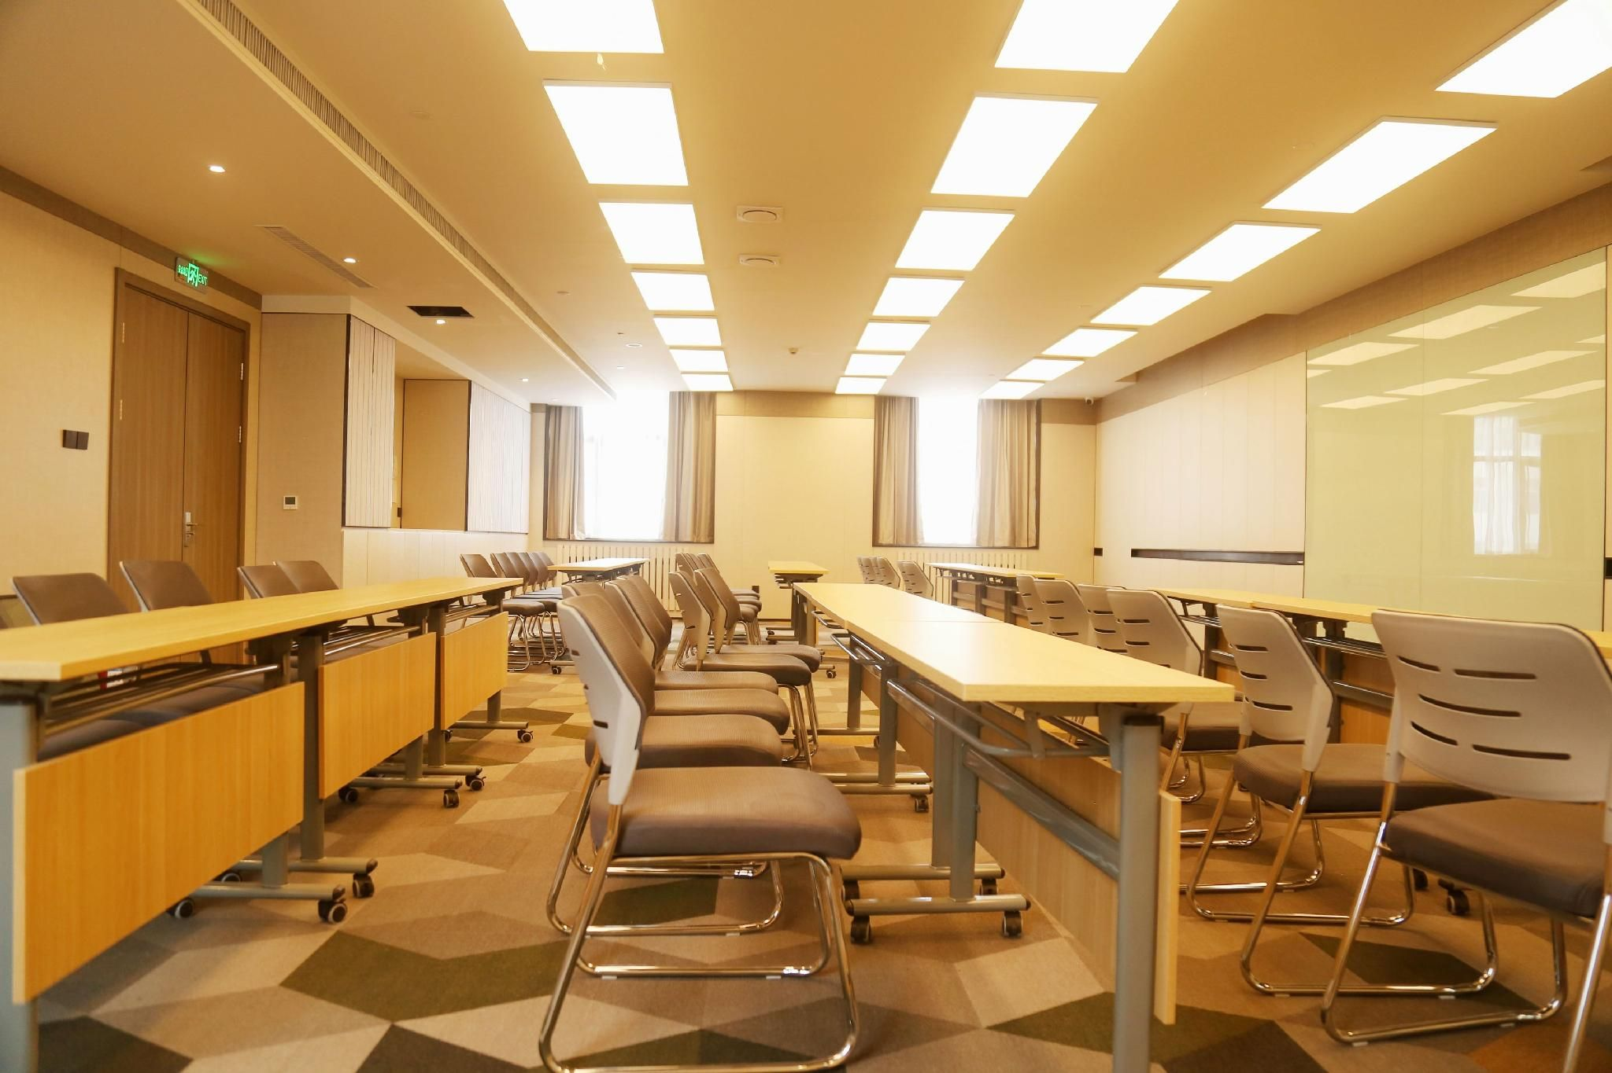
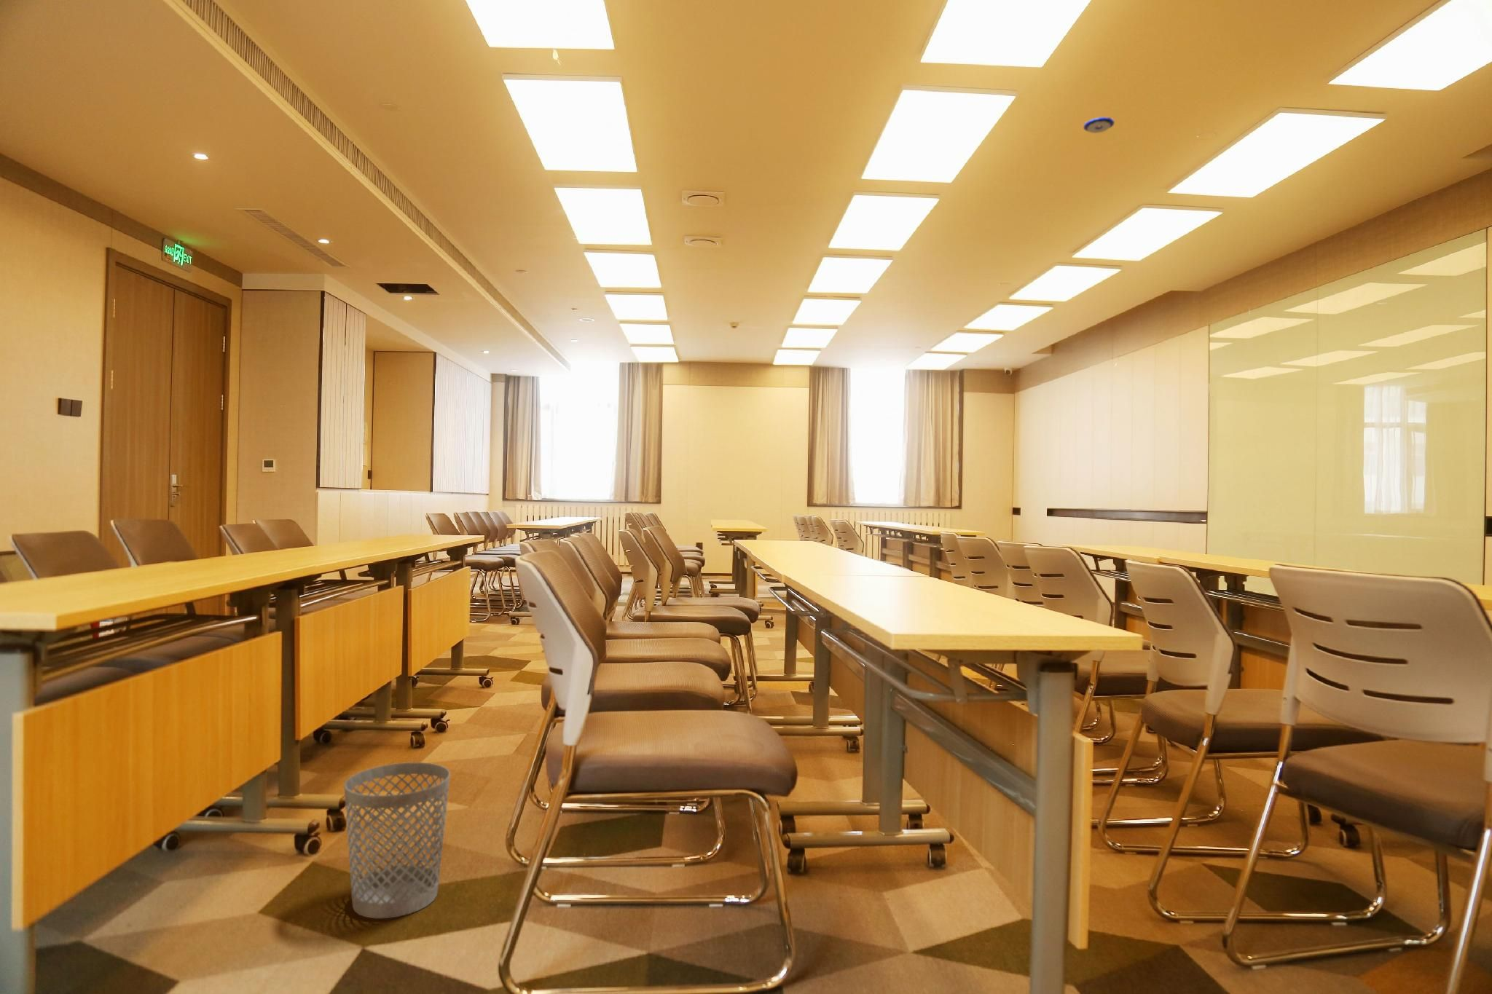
+ wastebasket (397, 839)
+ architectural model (1098, 123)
